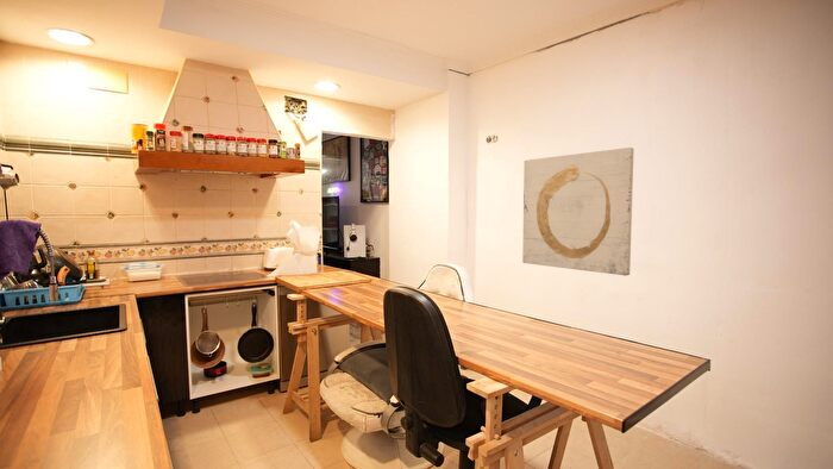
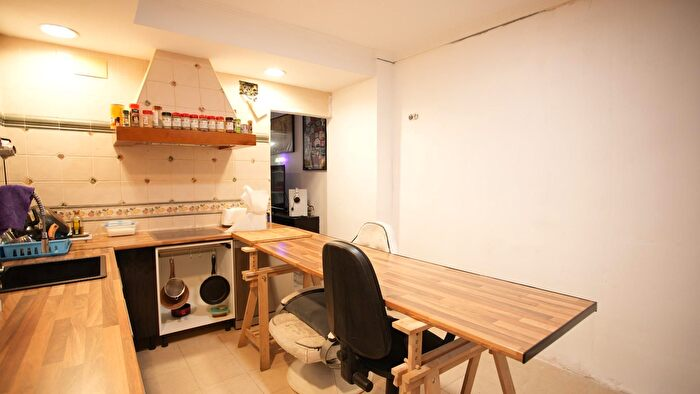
- wall art (571, 212)
